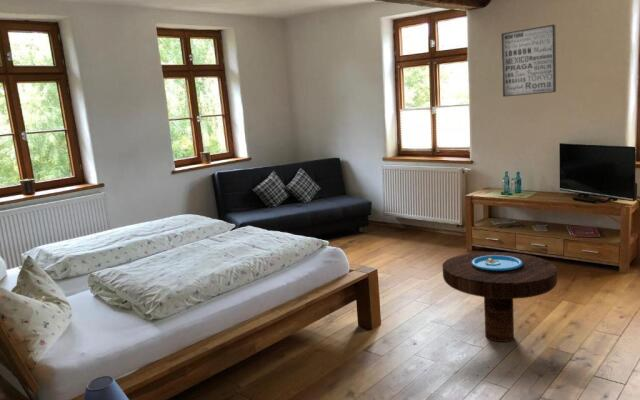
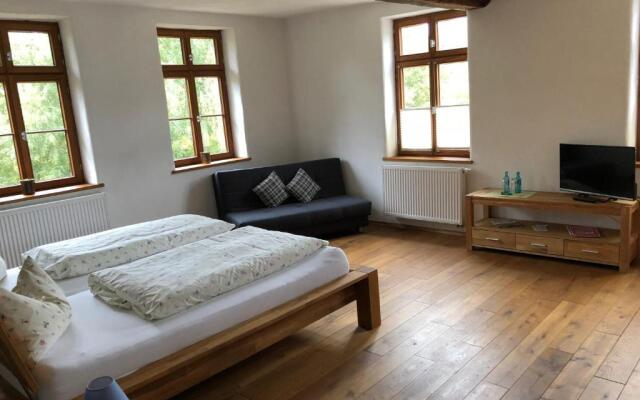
- wall art (528, 62)
- side table (498, 299)
